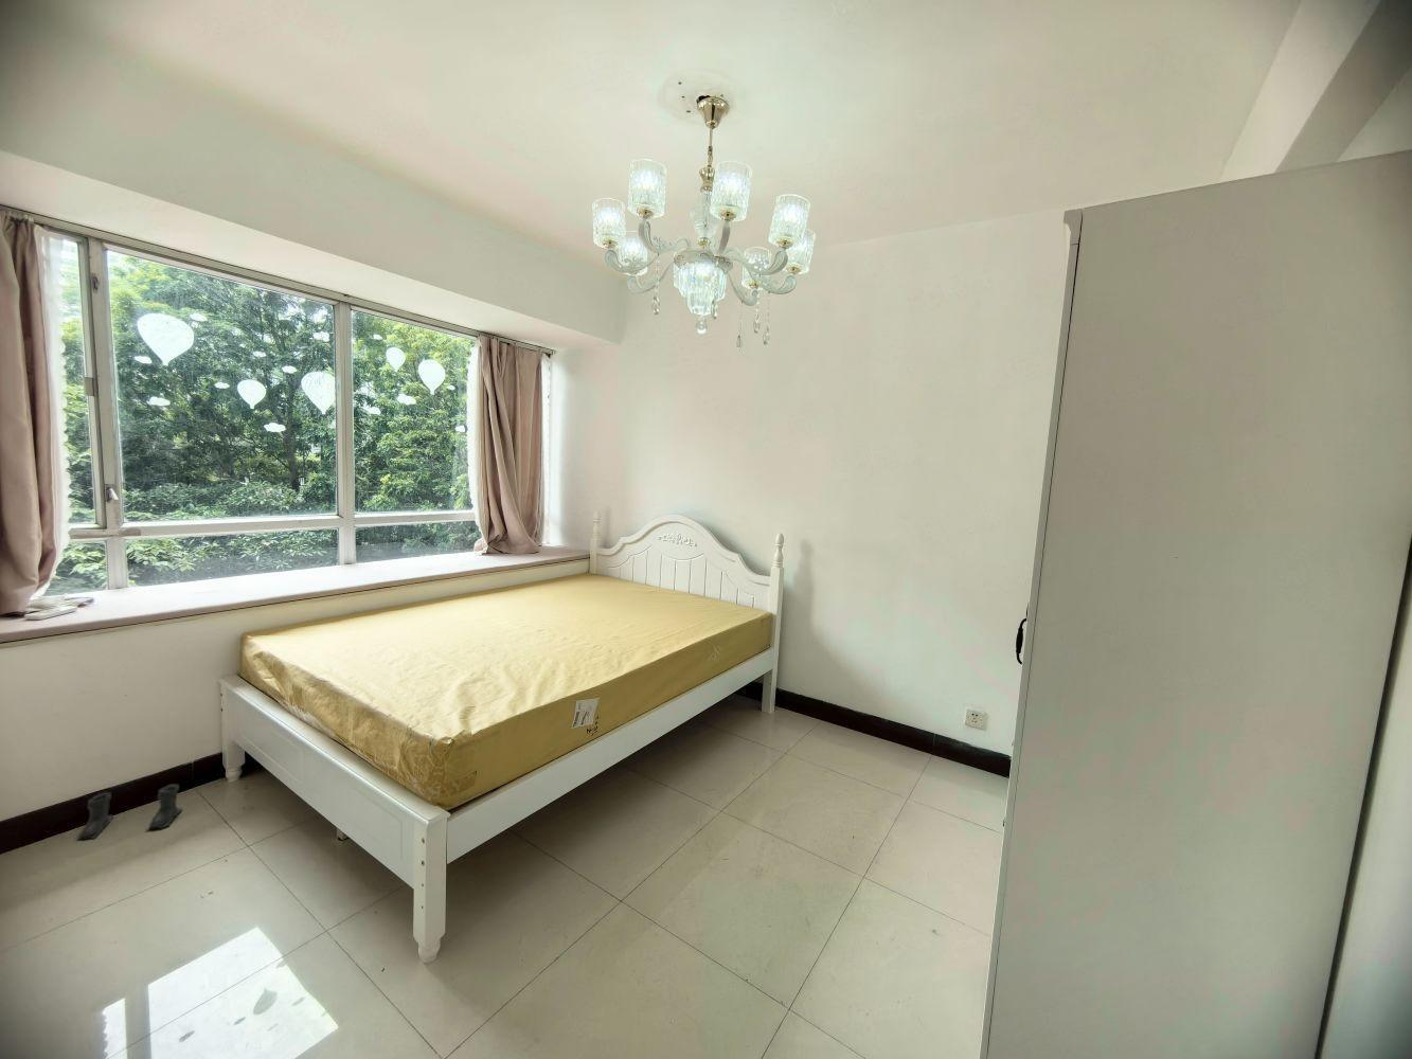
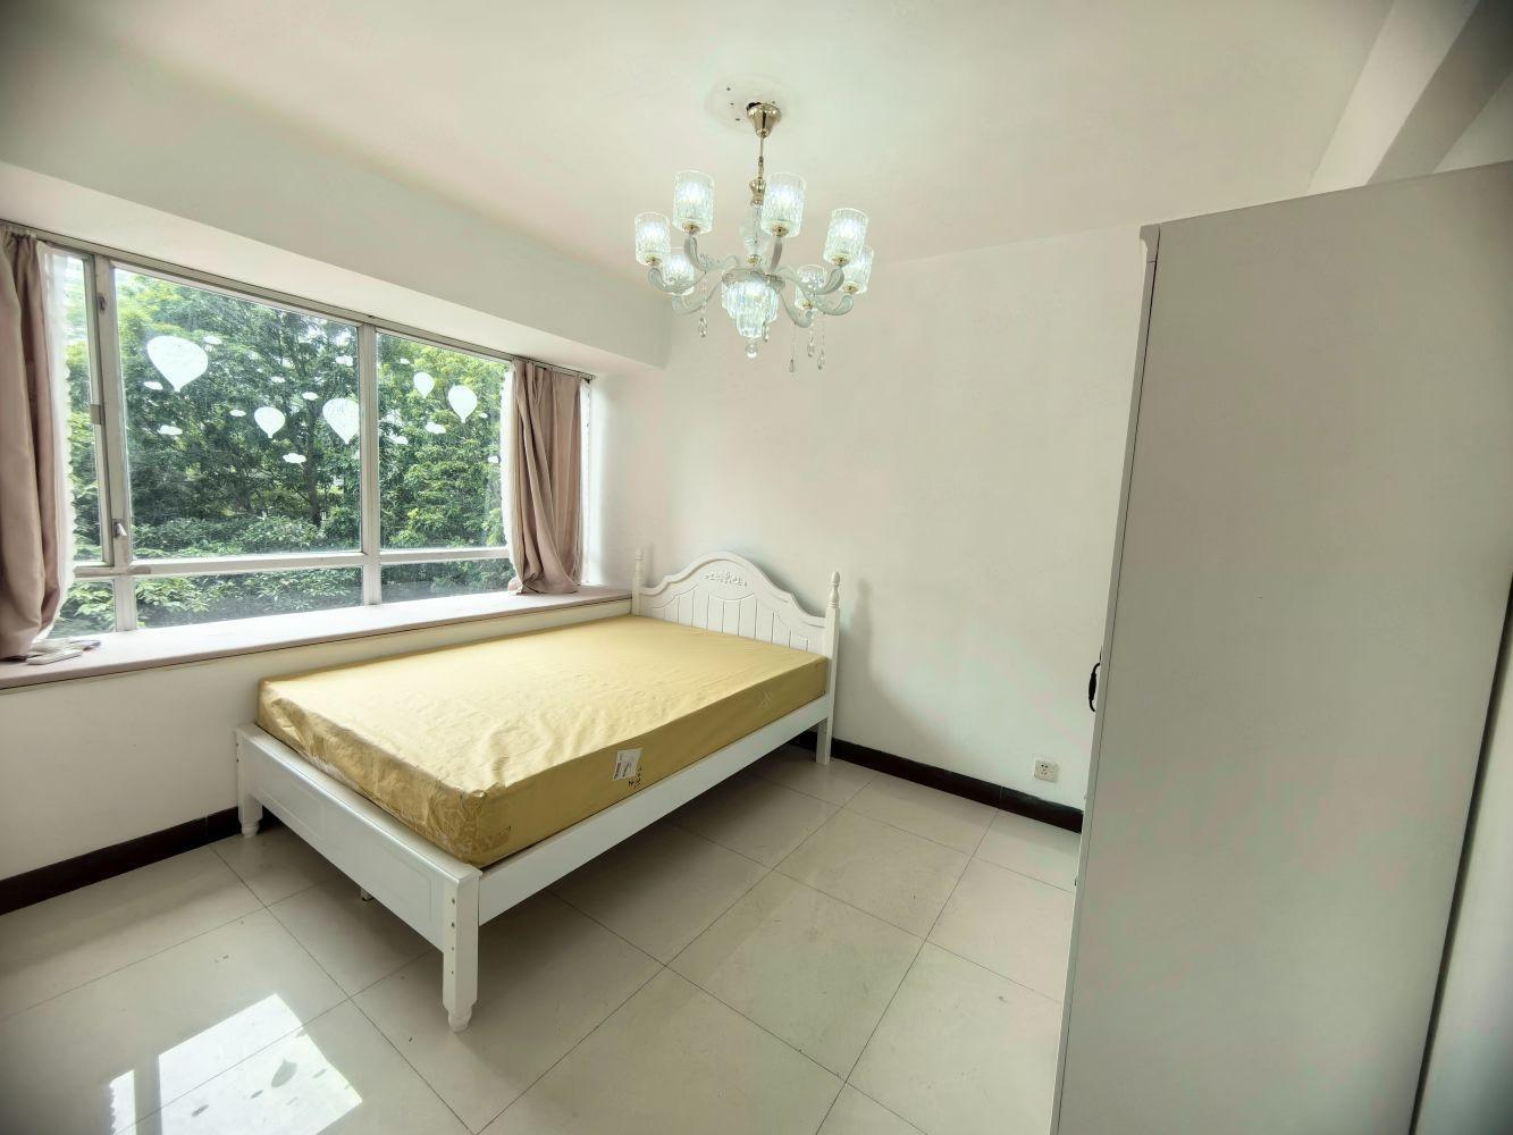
- boots (112, 815)
